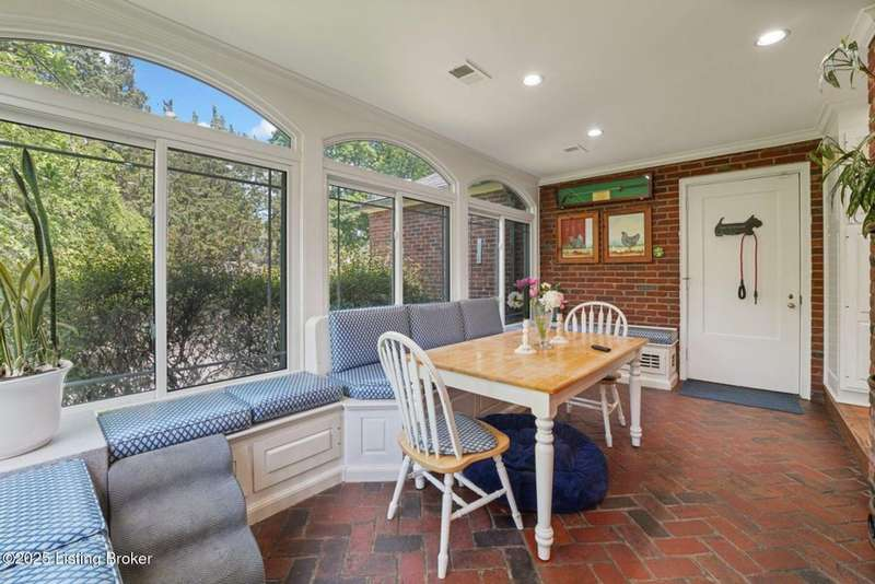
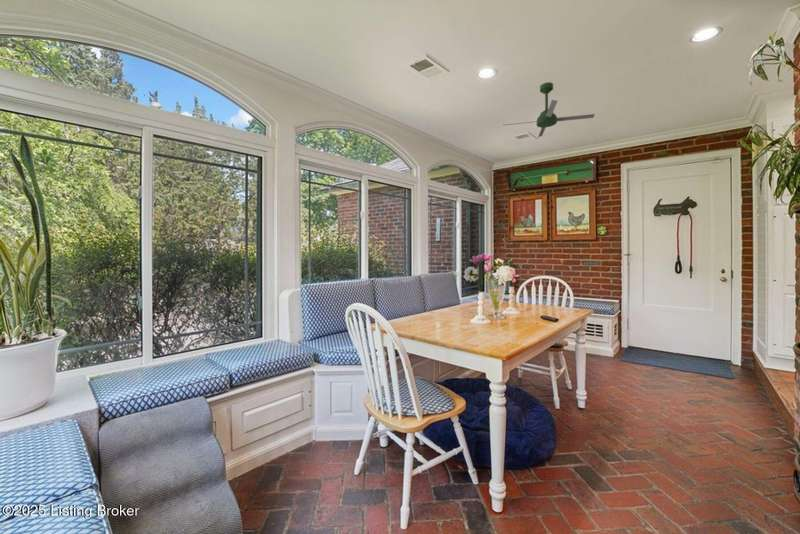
+ ceiling fan (546, 104)
